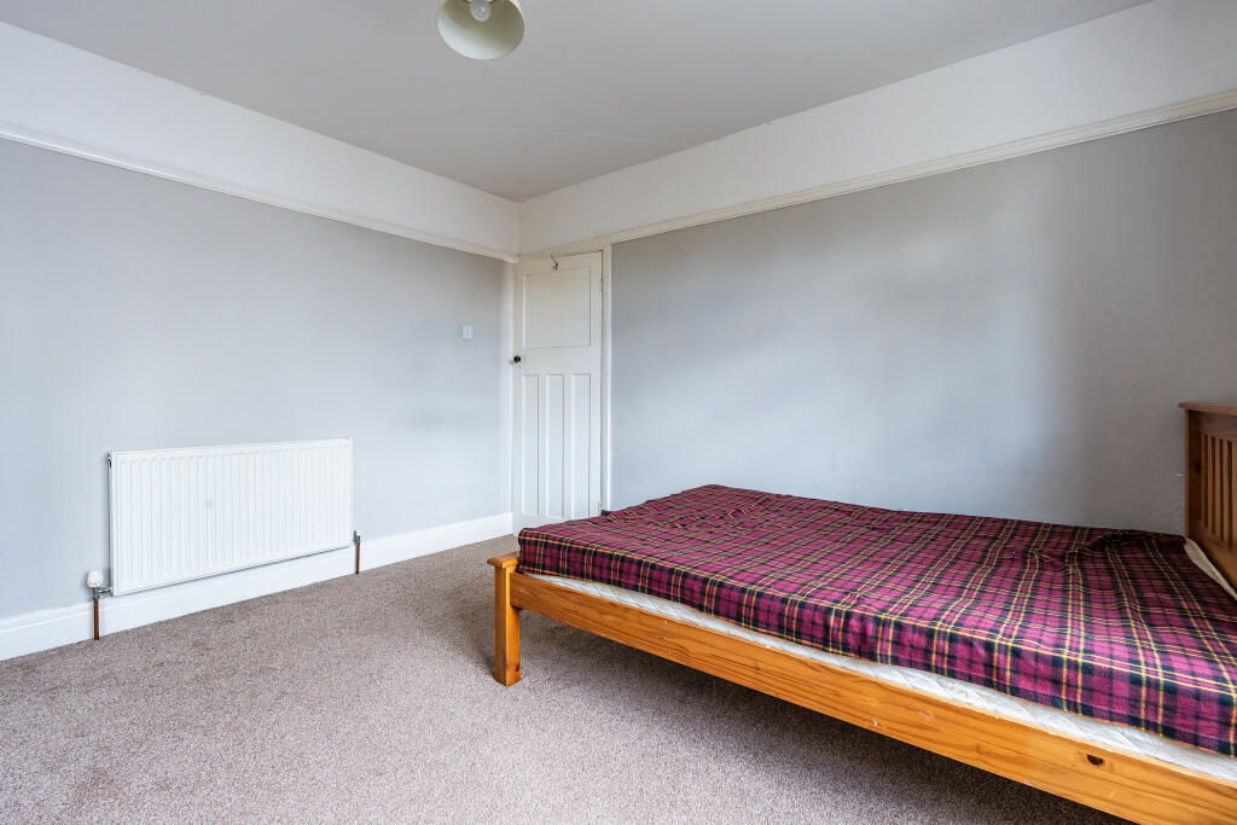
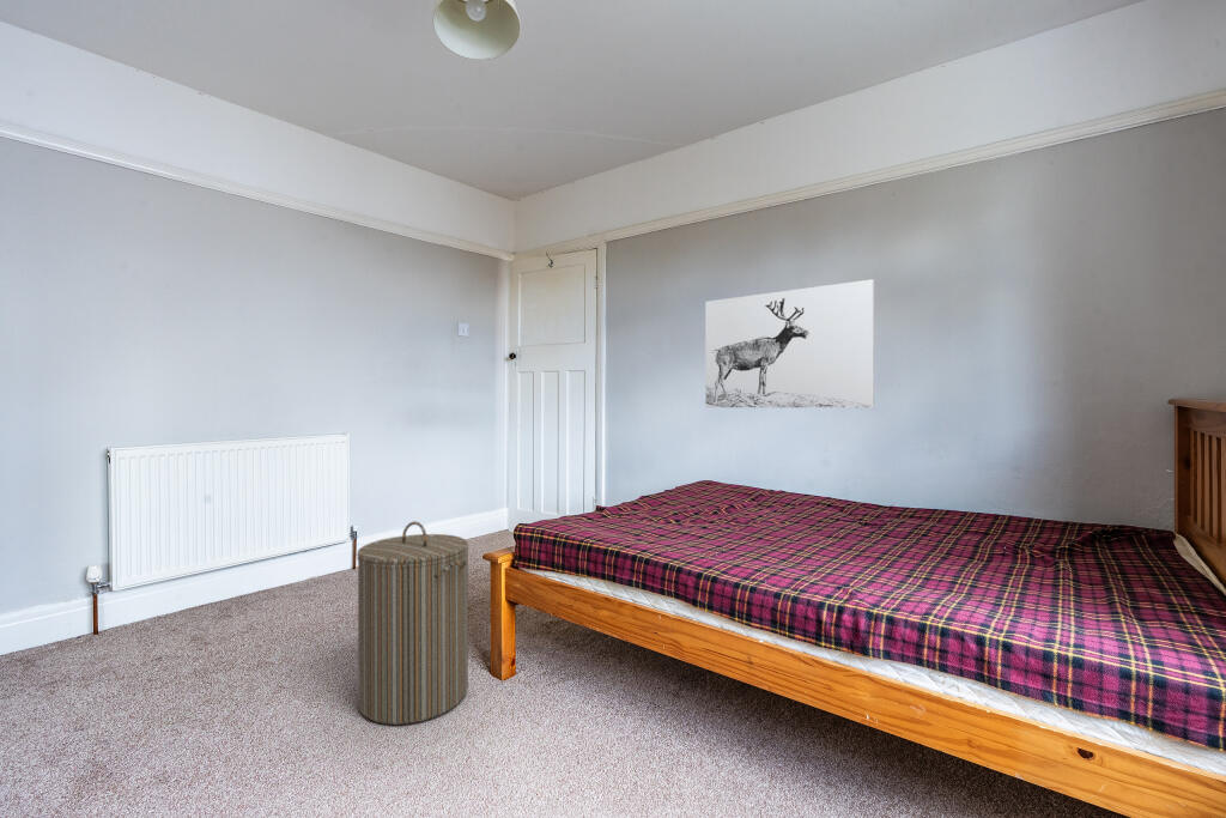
+ laundry hamper (414, 608)
+ wall art (782, 350)
